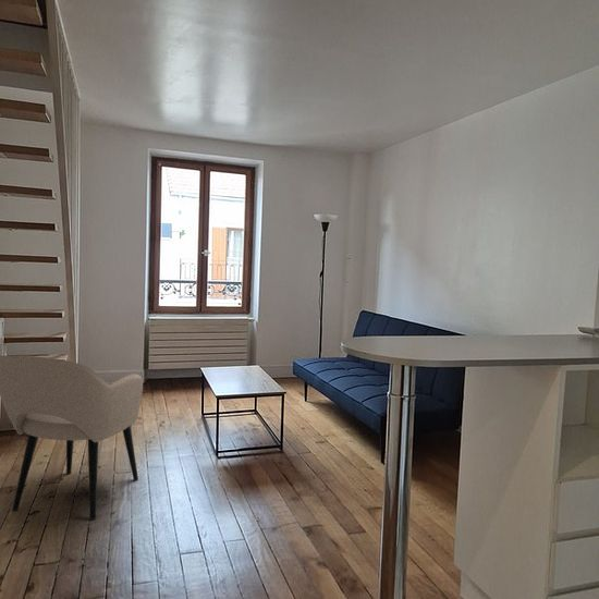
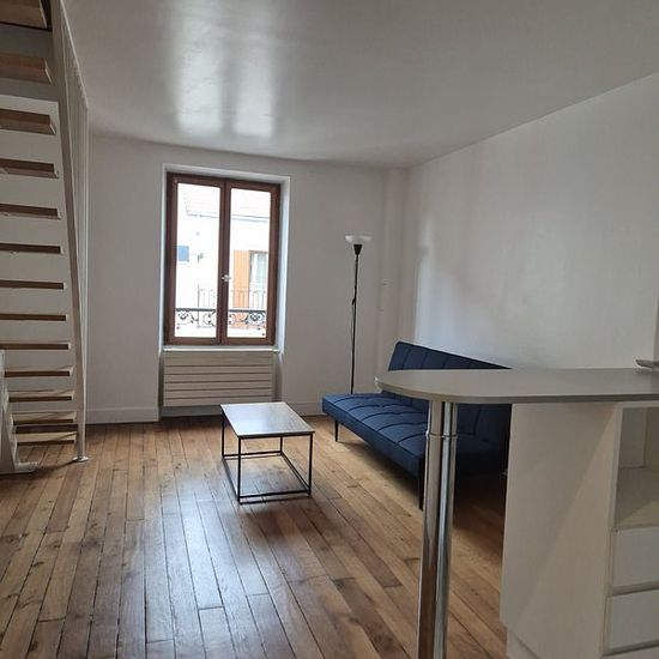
- armchair (71, 424)
